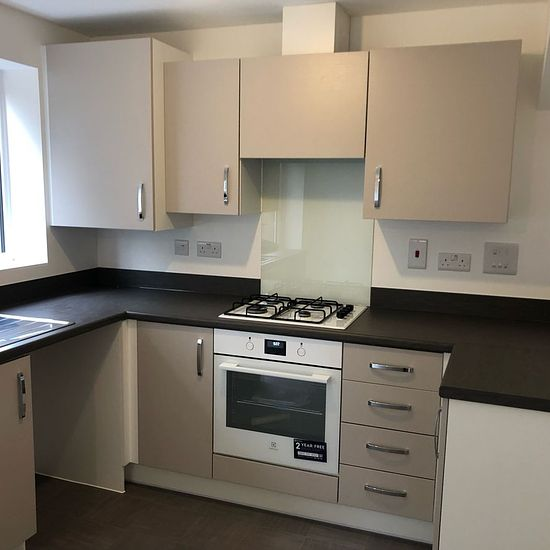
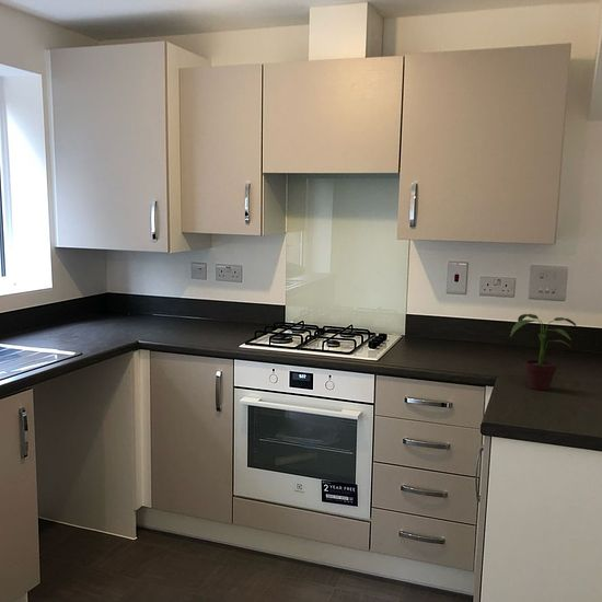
+ potted plant (542, 351)
